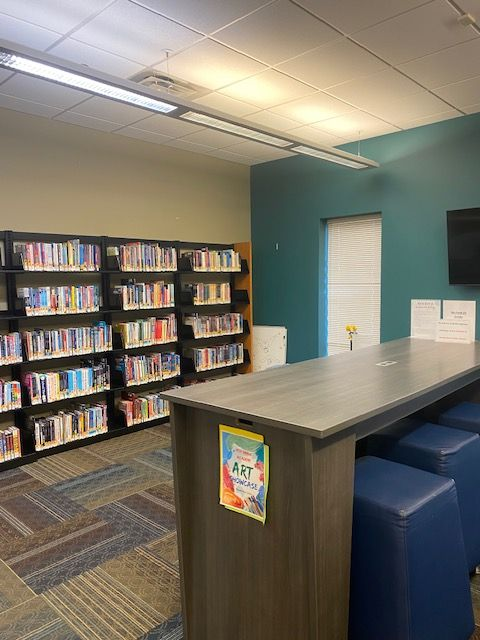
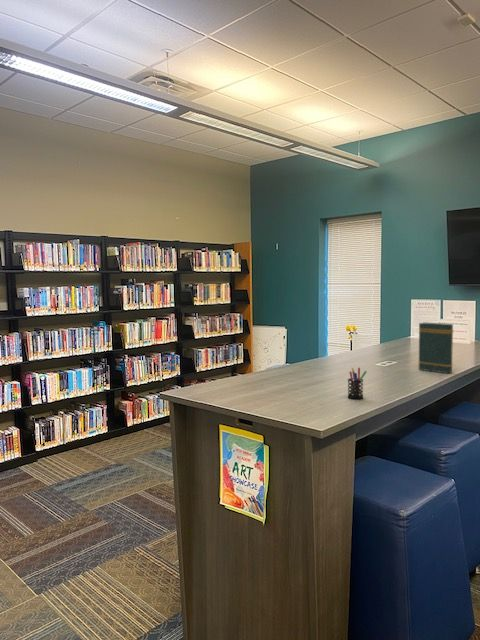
+ book (435, 347)
+ pen holder (357, 382)
